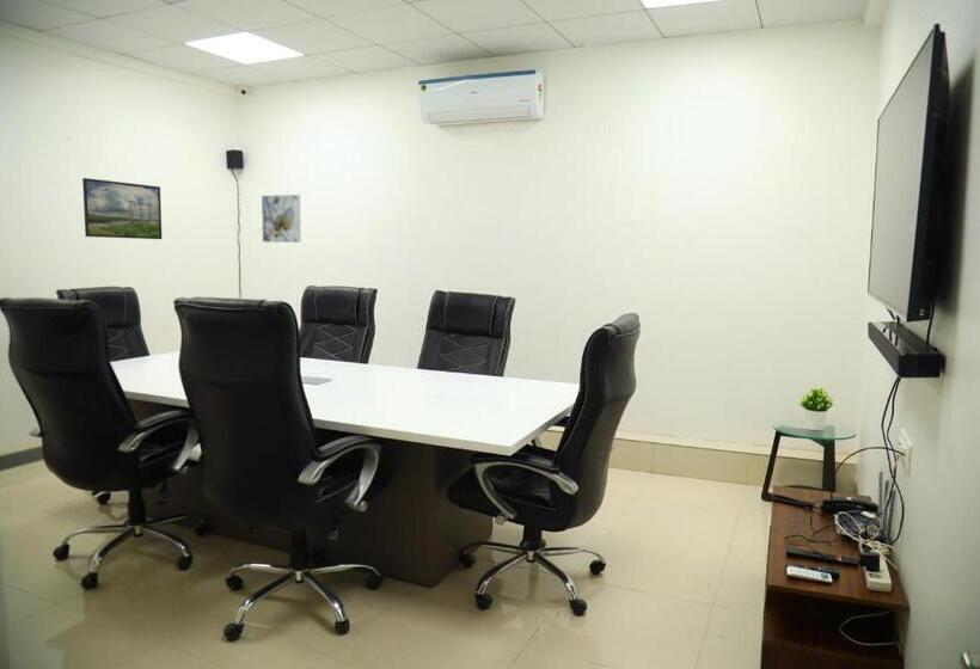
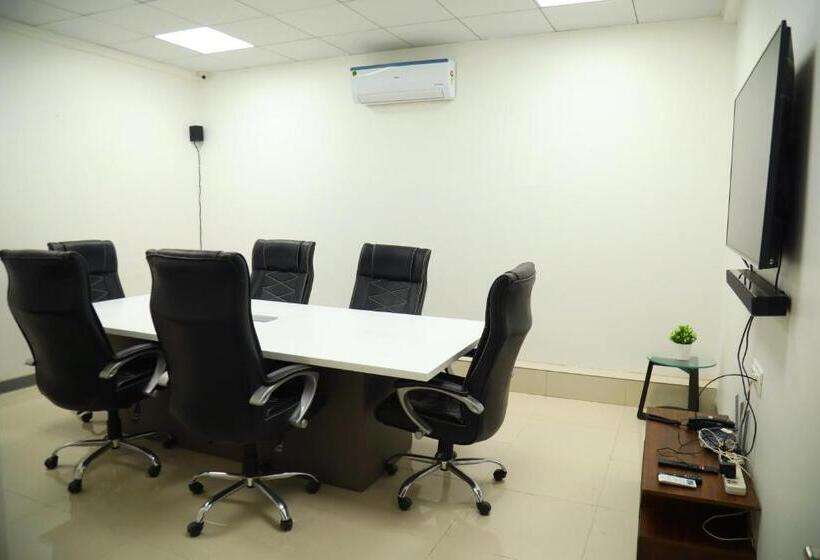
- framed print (281, 219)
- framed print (124, 210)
